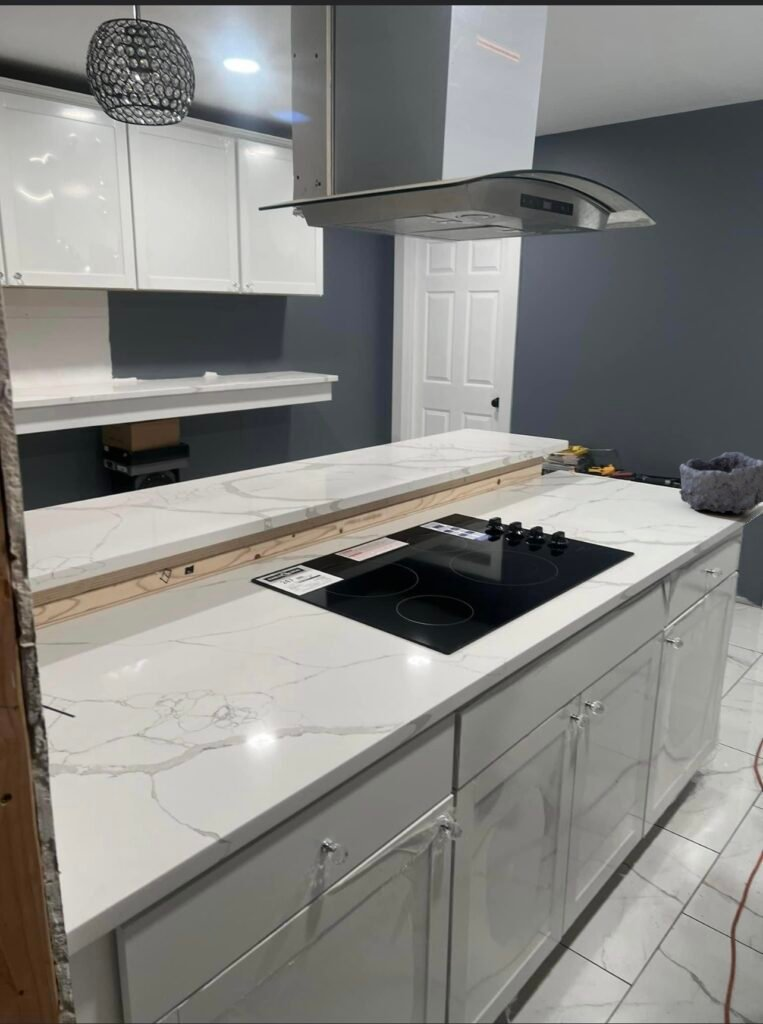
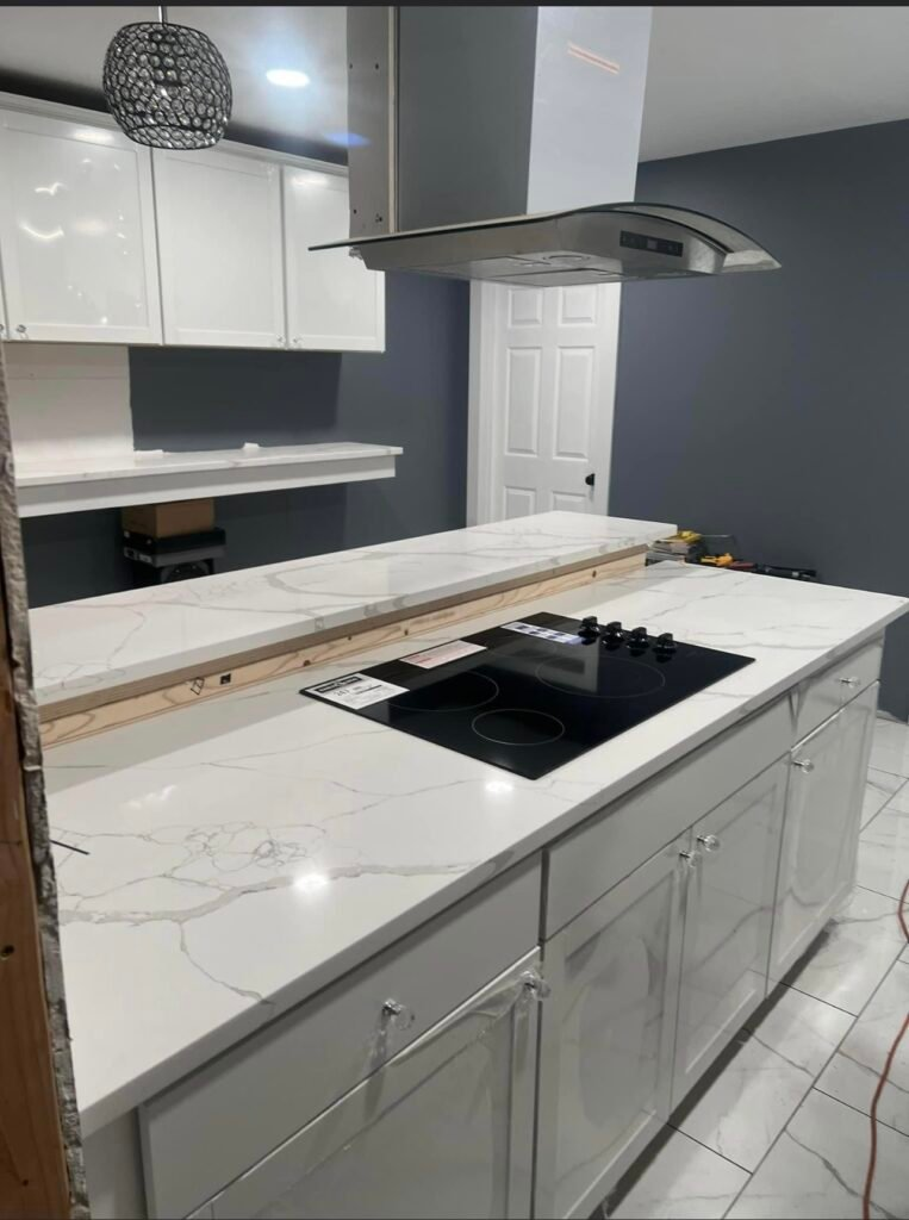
- bowl (722, 482)
